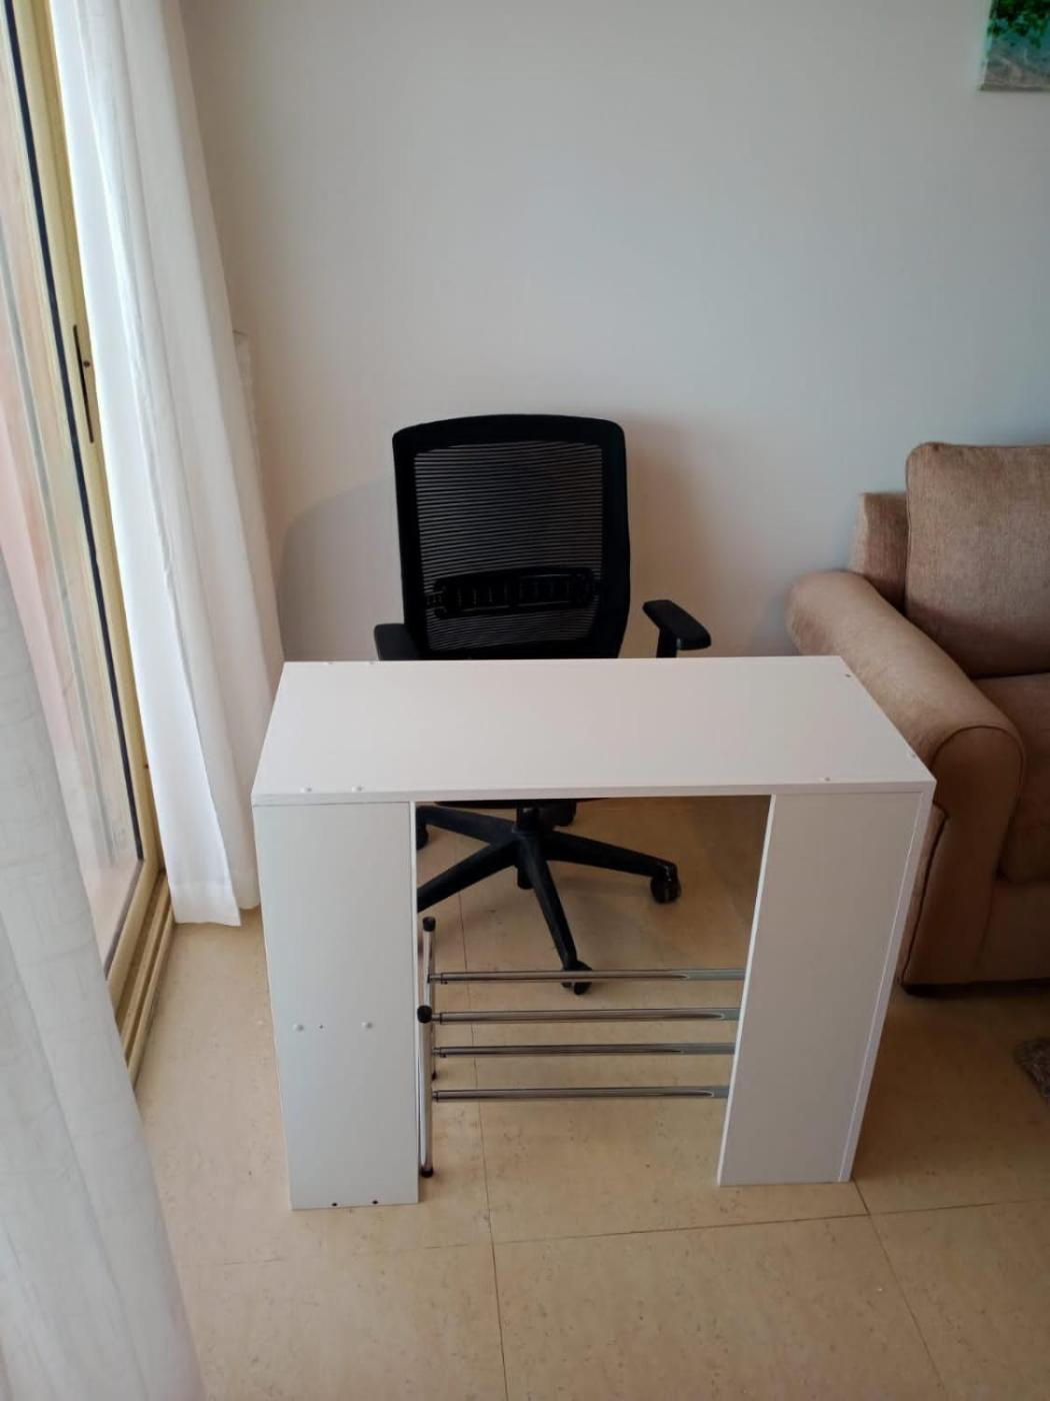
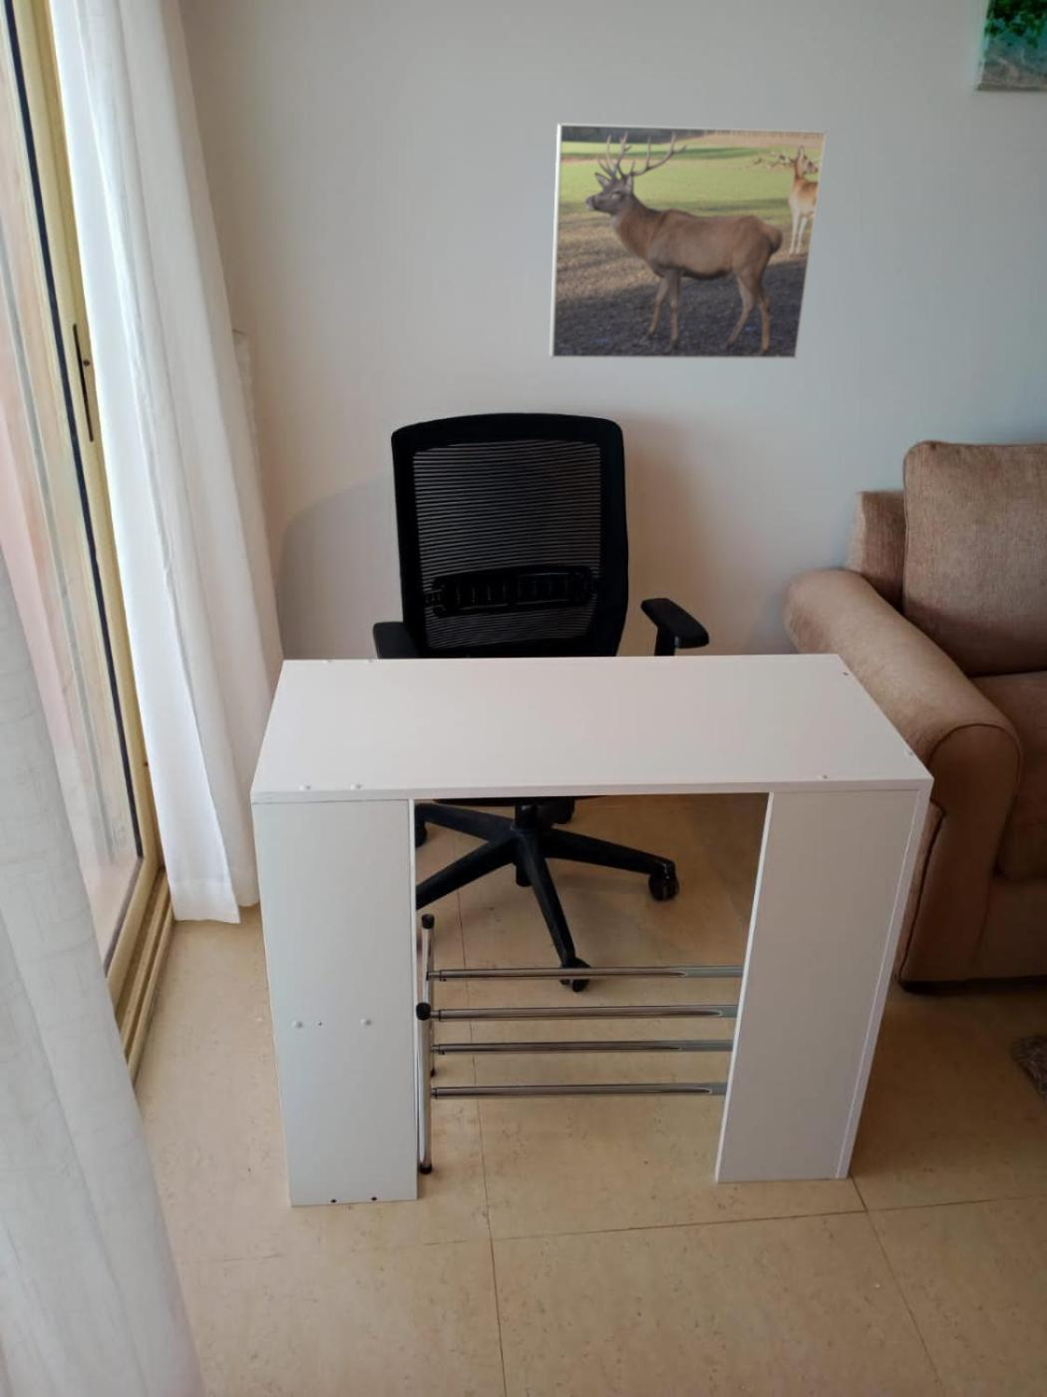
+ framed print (683, 246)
